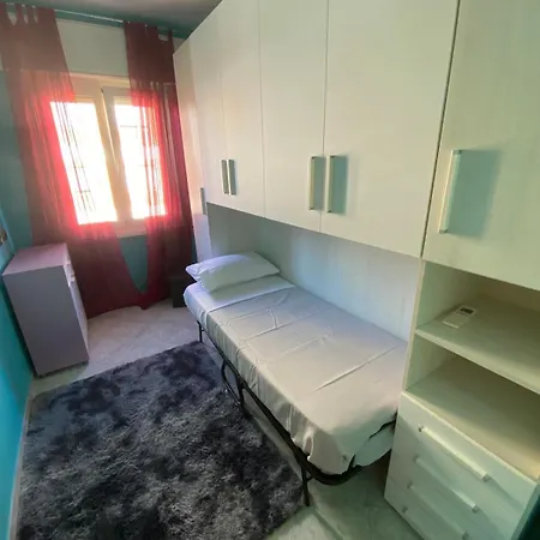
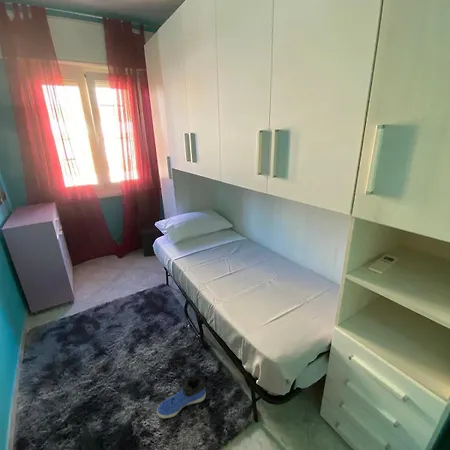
+ sneaker (181, 394)
